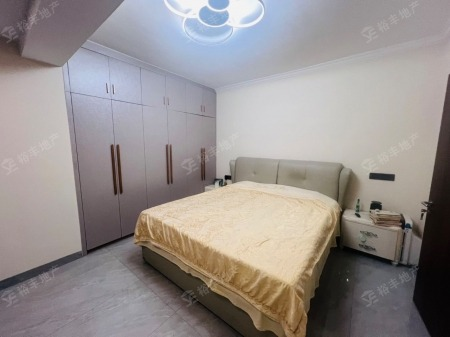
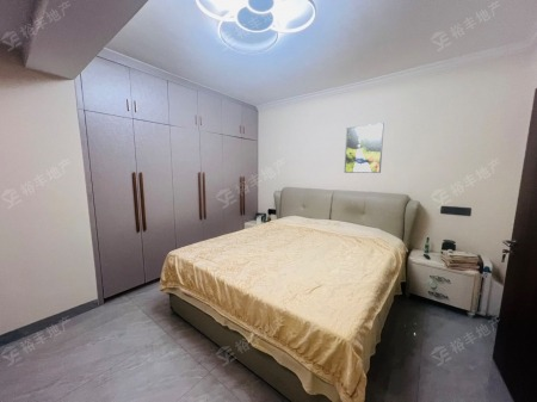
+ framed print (363, 149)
